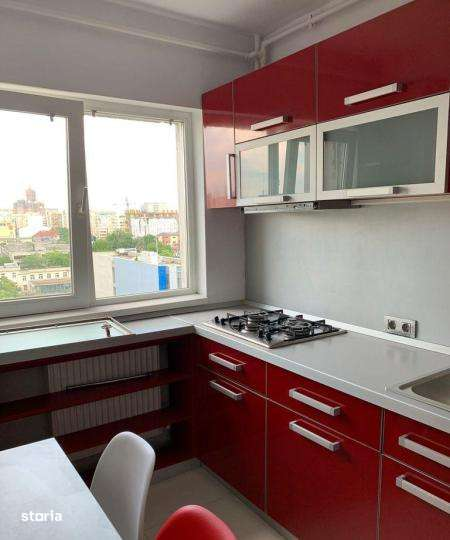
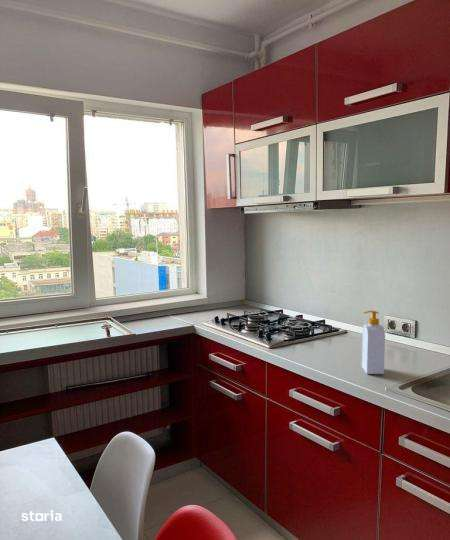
+ soap bottle (372, 341)
